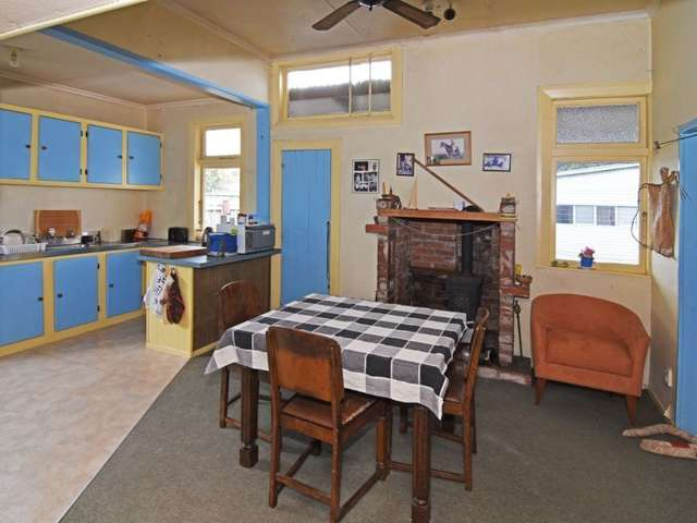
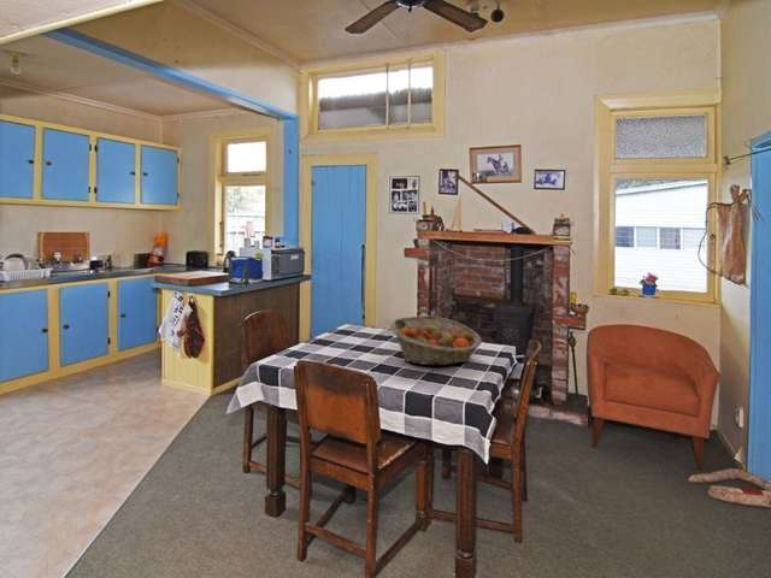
+ fruit basket (435, 338)
